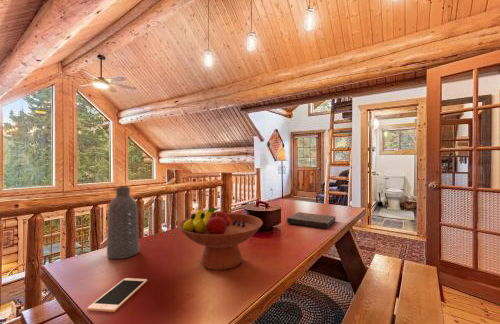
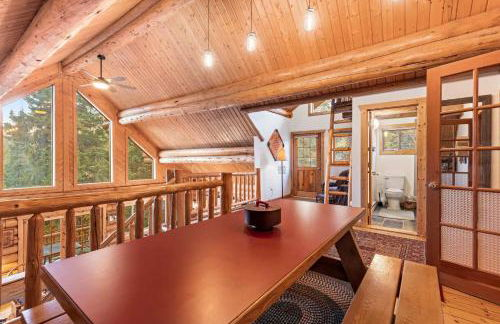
- vase (123, 220)
- fruit bowl (221, 234)
- cell phone (120, 293)
- book (311, 219)
